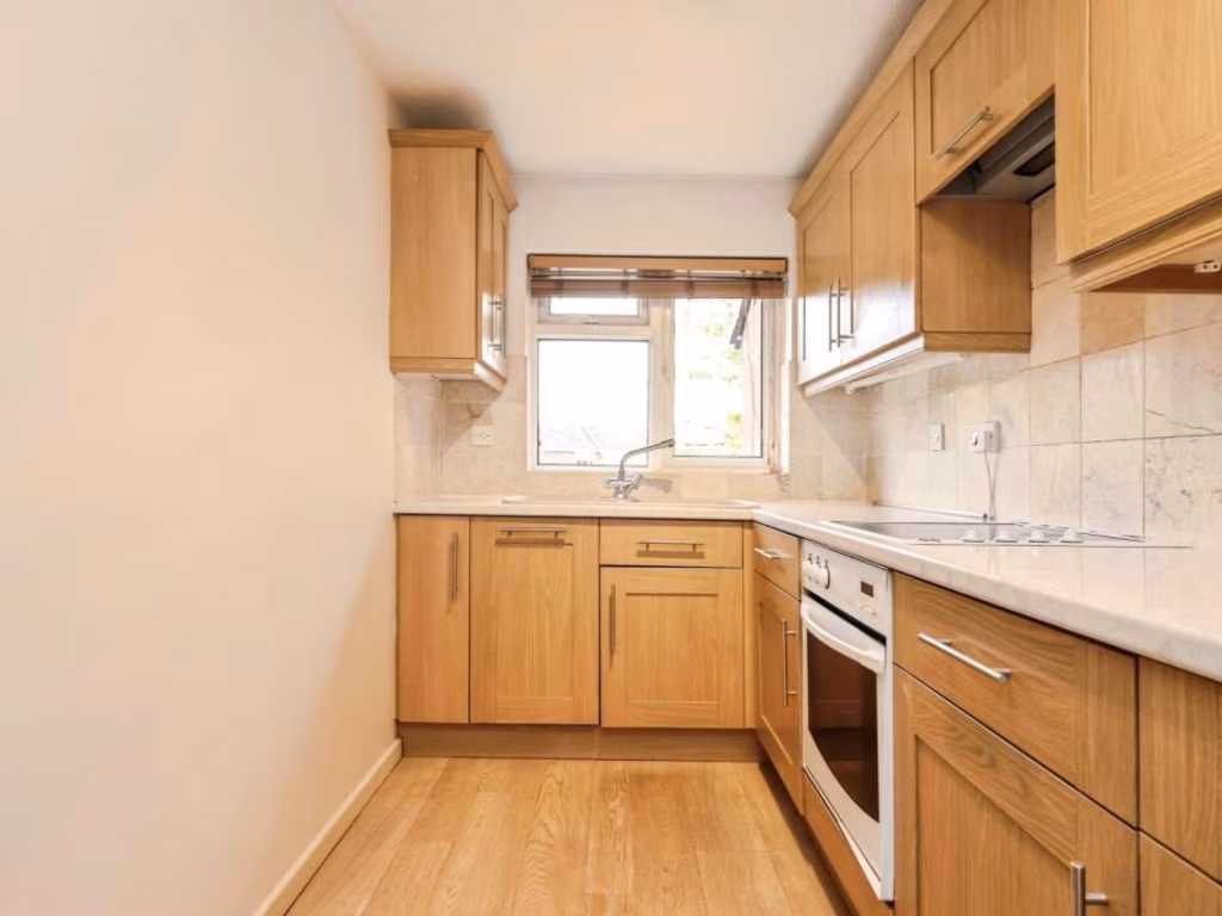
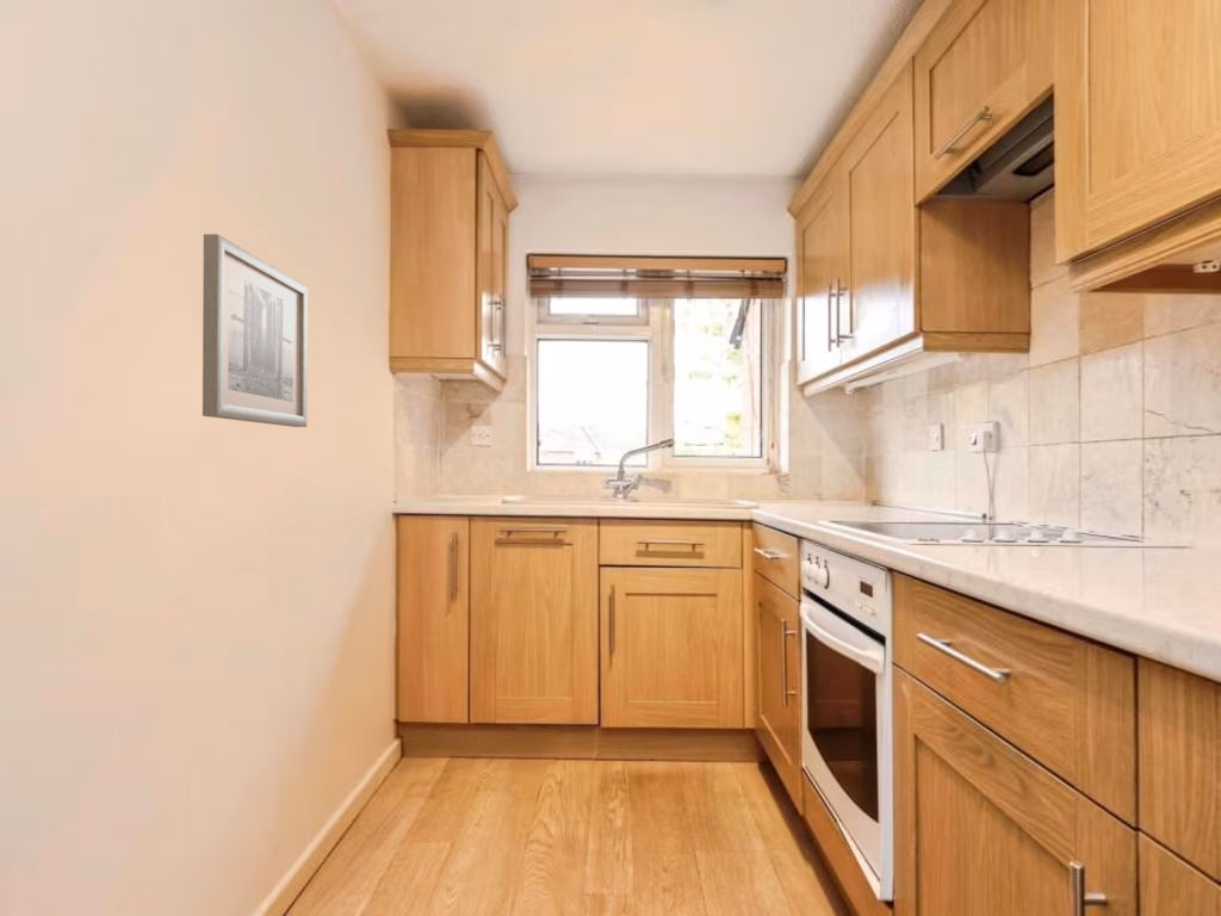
+ wall art (261, 342)
